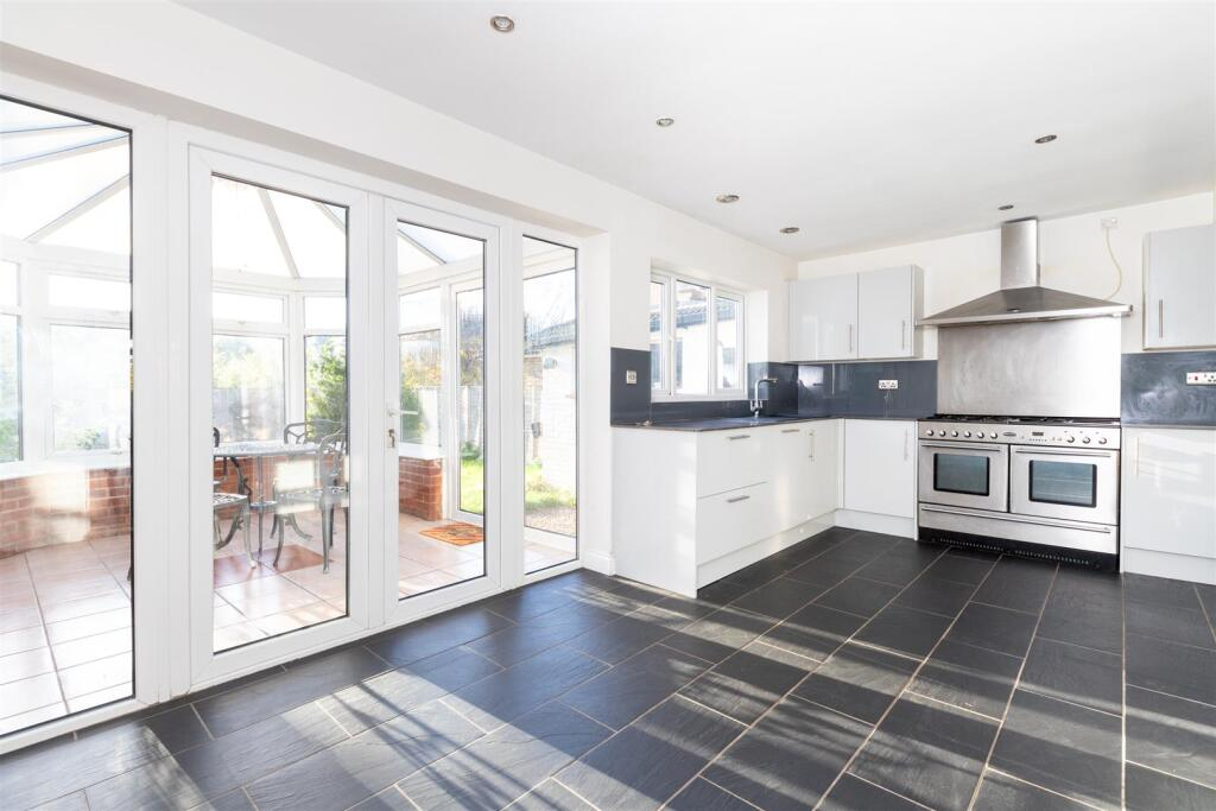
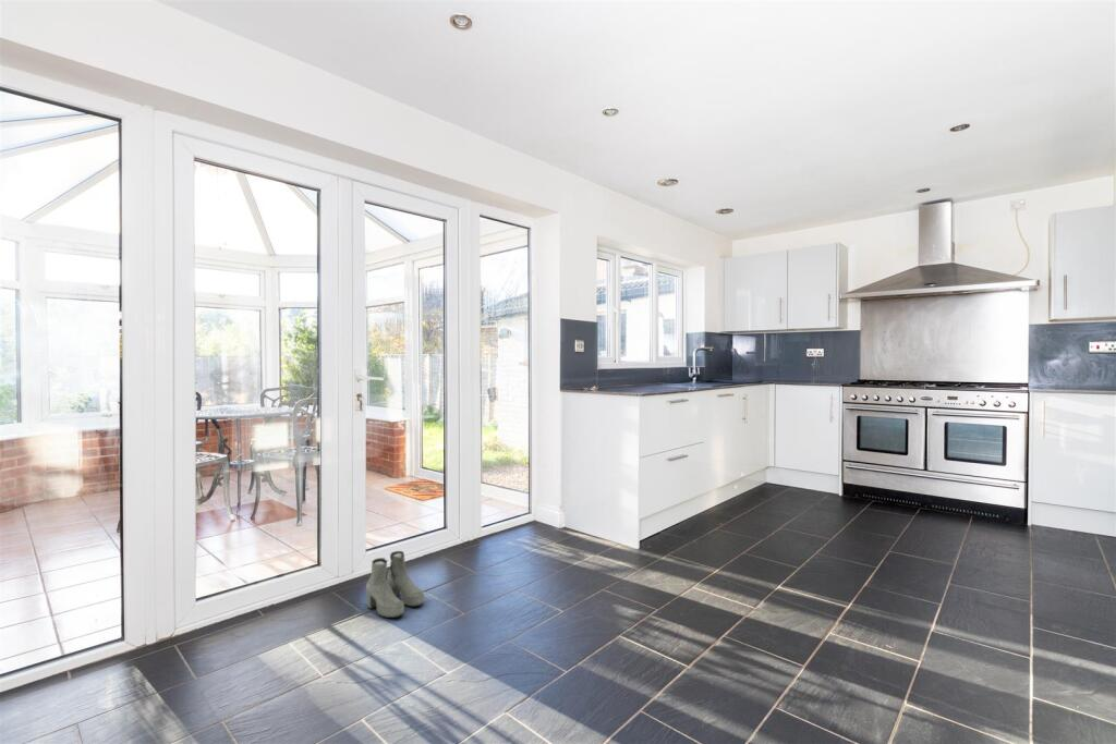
+ boots (395, 582)
